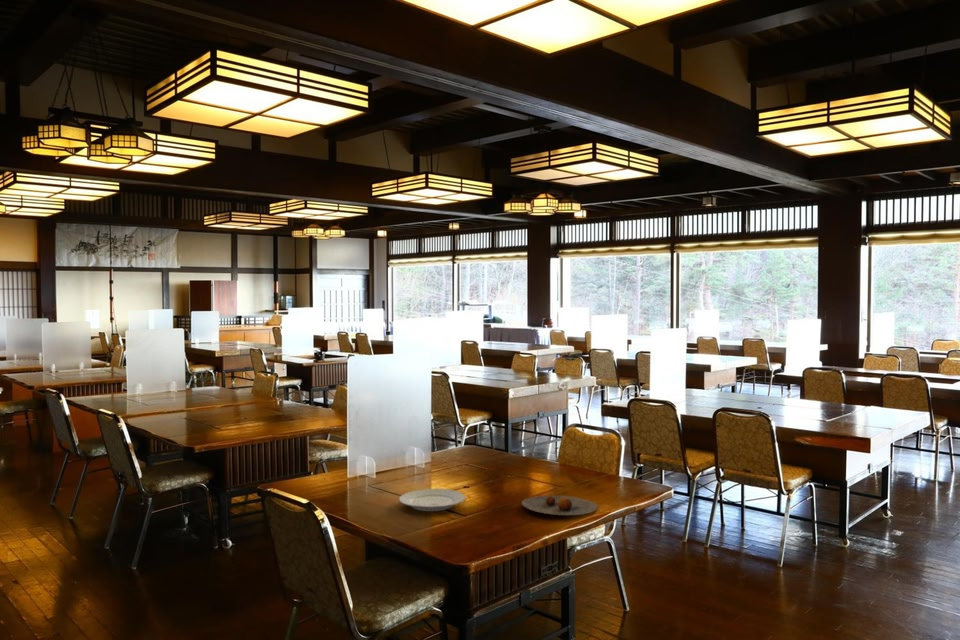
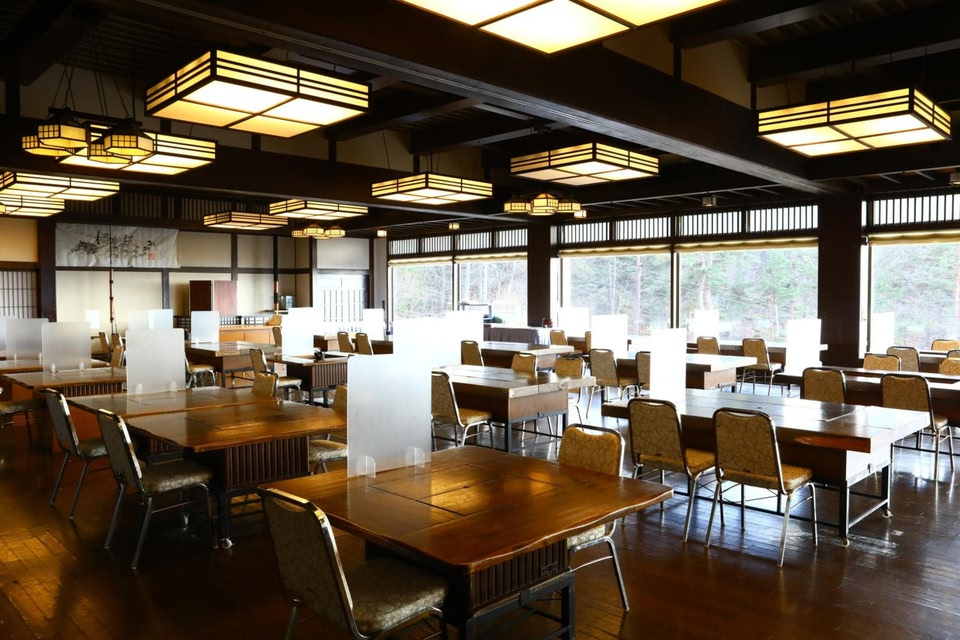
- plate (432, 501)
- plate (559, 501)
